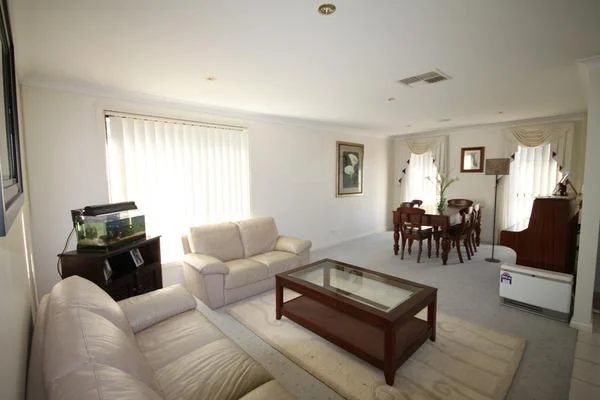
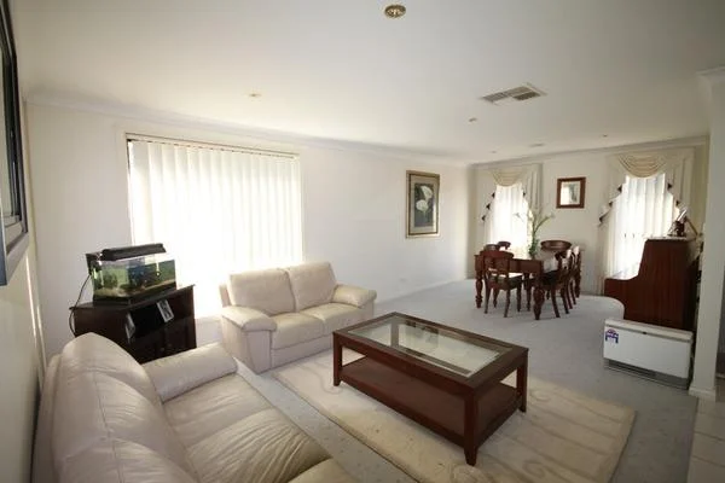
- floor lamp (495, 210)
